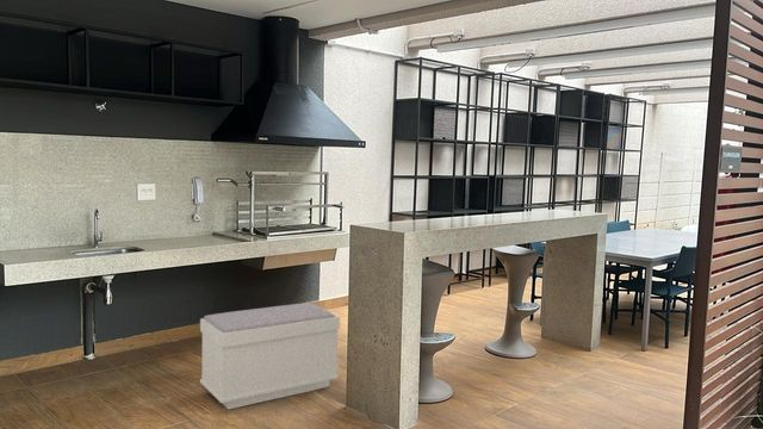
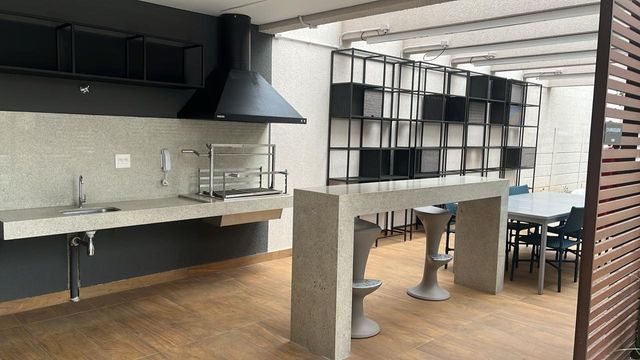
- bench (271, 350)
